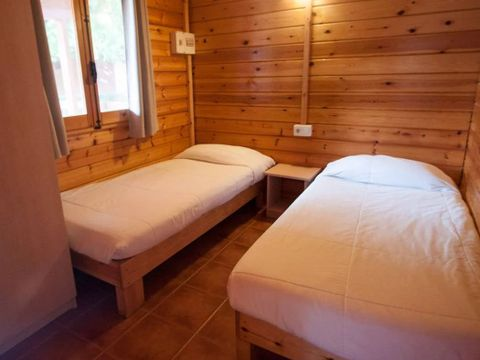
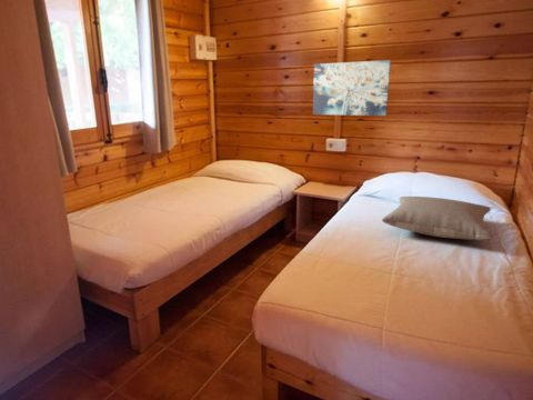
+ pillow (438, 213)
+ wall art (349, 89)
